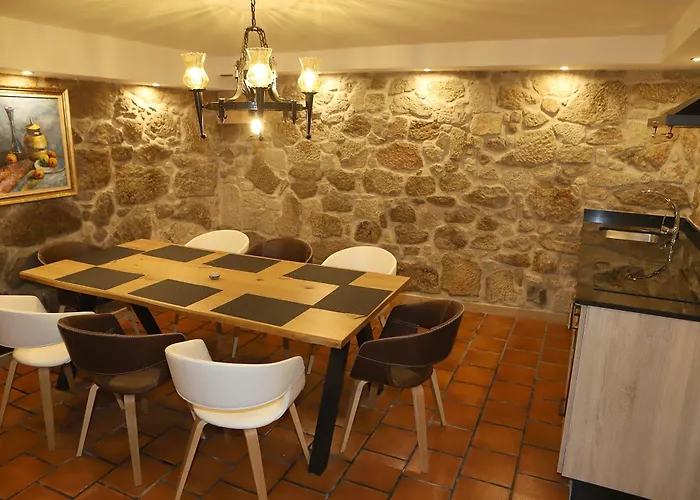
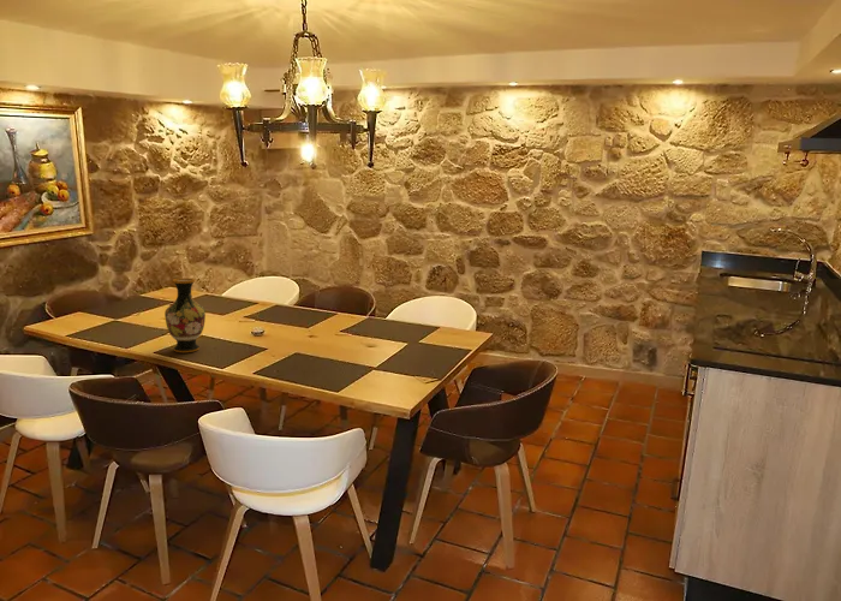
+ vase (185, 315)
